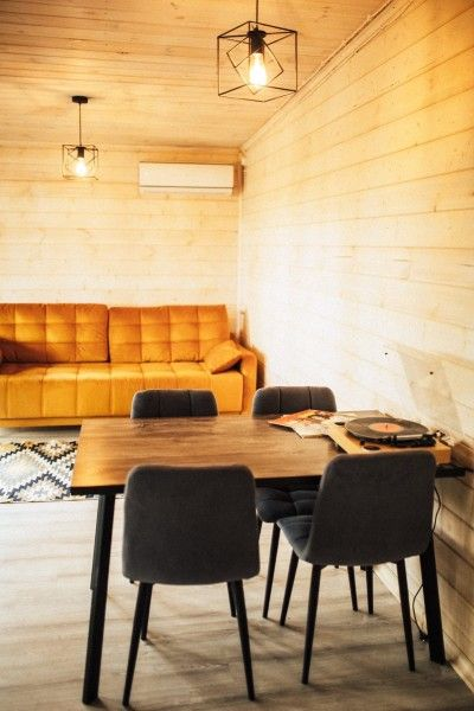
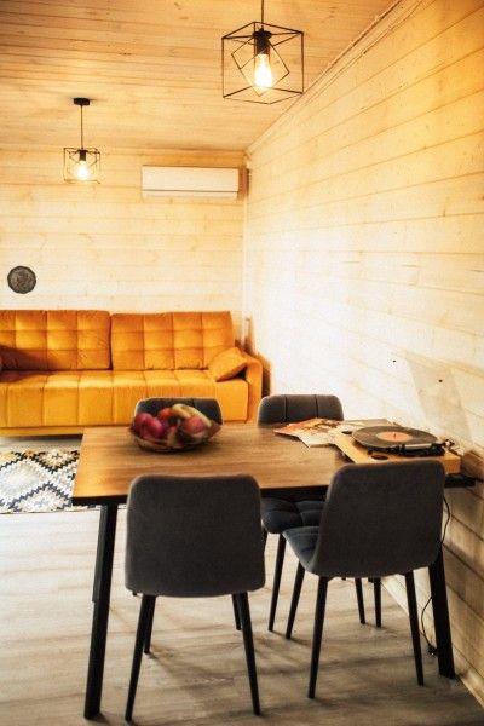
+ fruit basket (174, 426)
+ decorative plate (22, 280)
